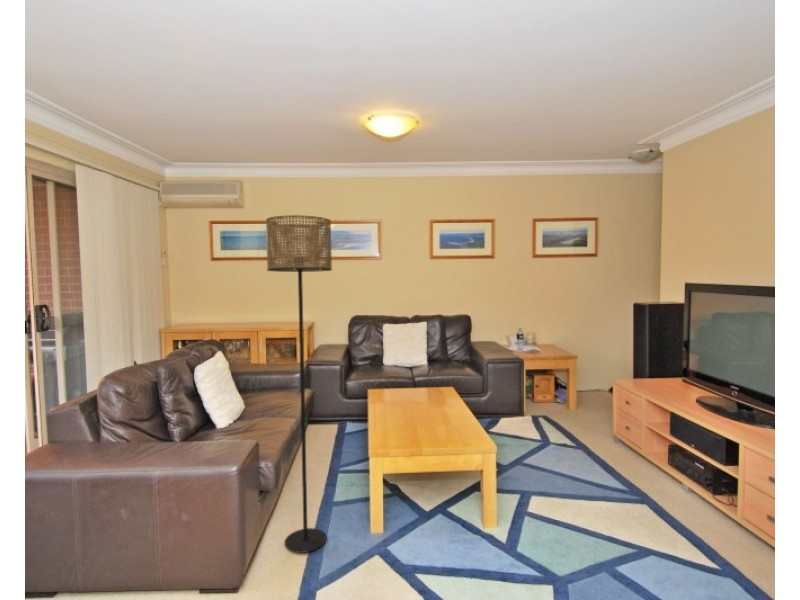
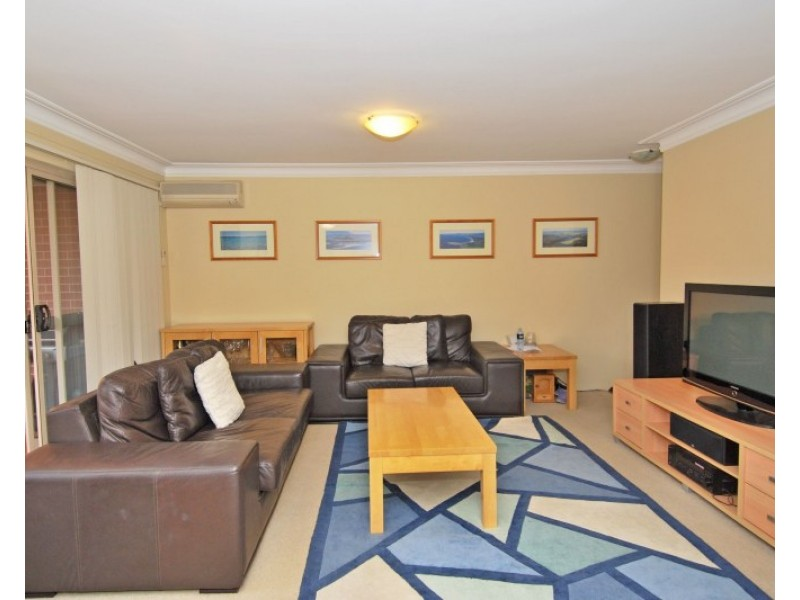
- floor lamp (302, 382)
